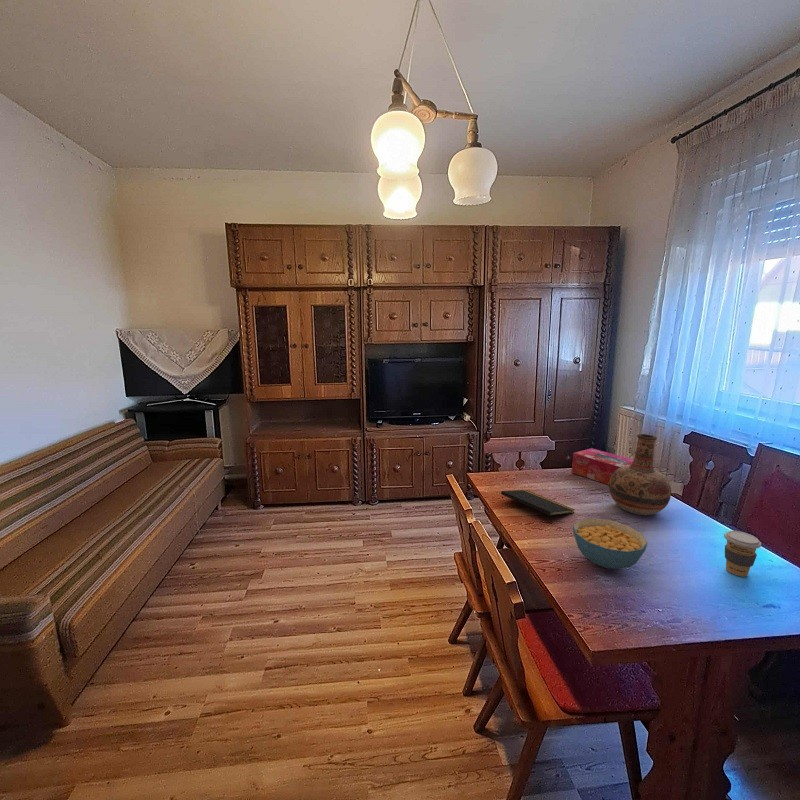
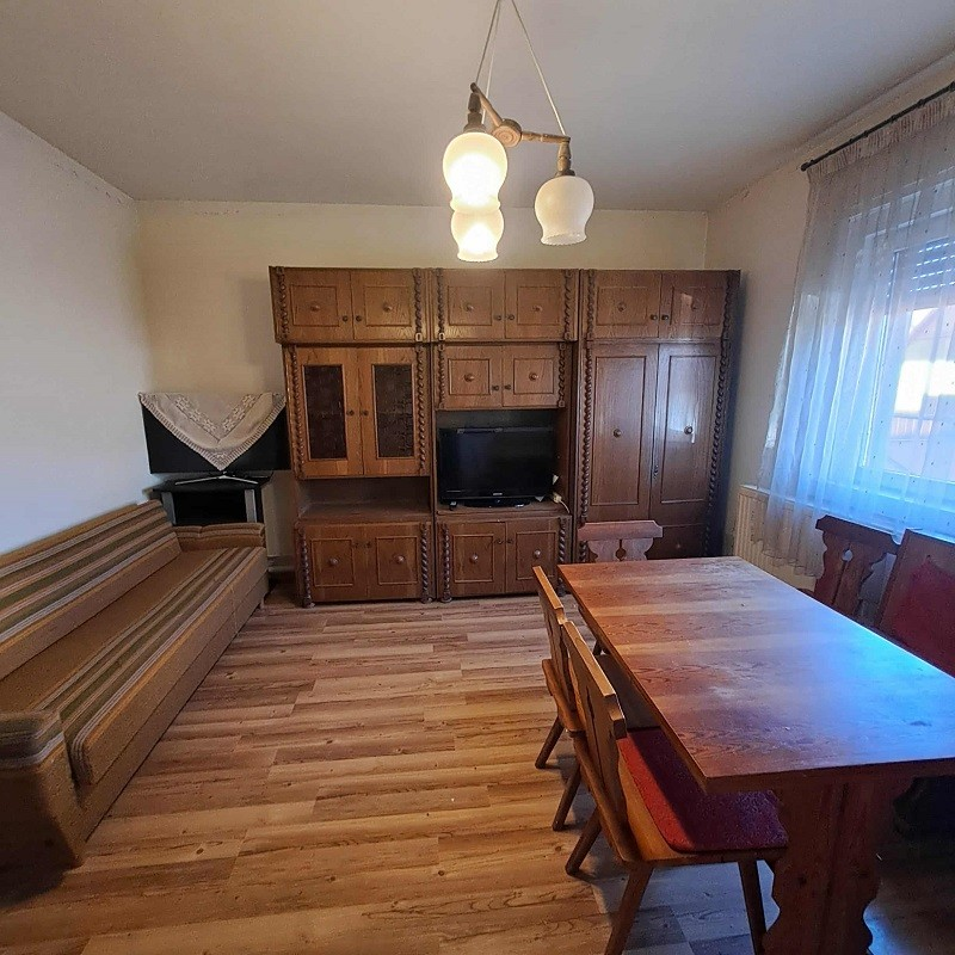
- vase (640, 473)
- coffee cup (739, 554)
- cereal bowl (607, 548)
- notepad (536, 501)
- tissue box (609, 468)
